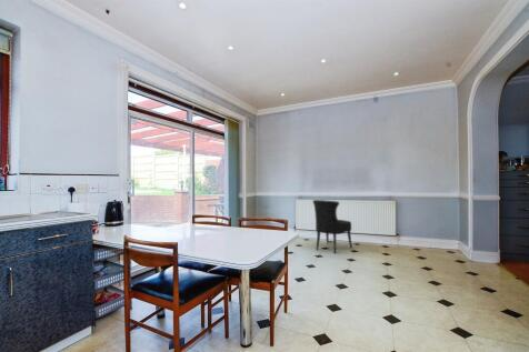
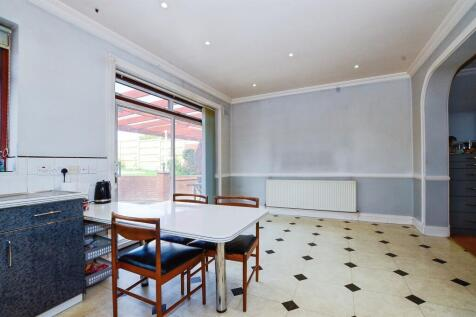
- dining chair (332, 223)
